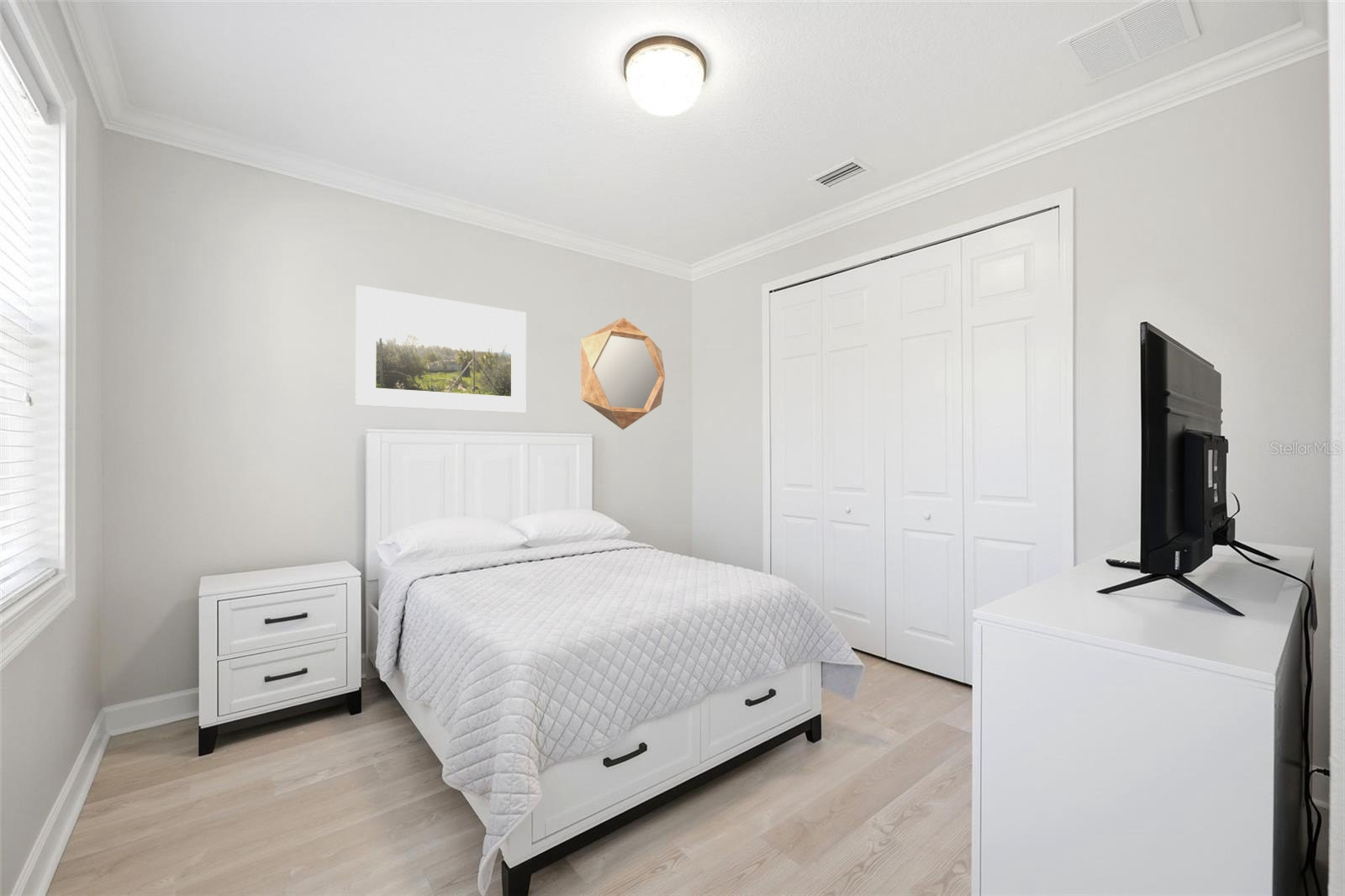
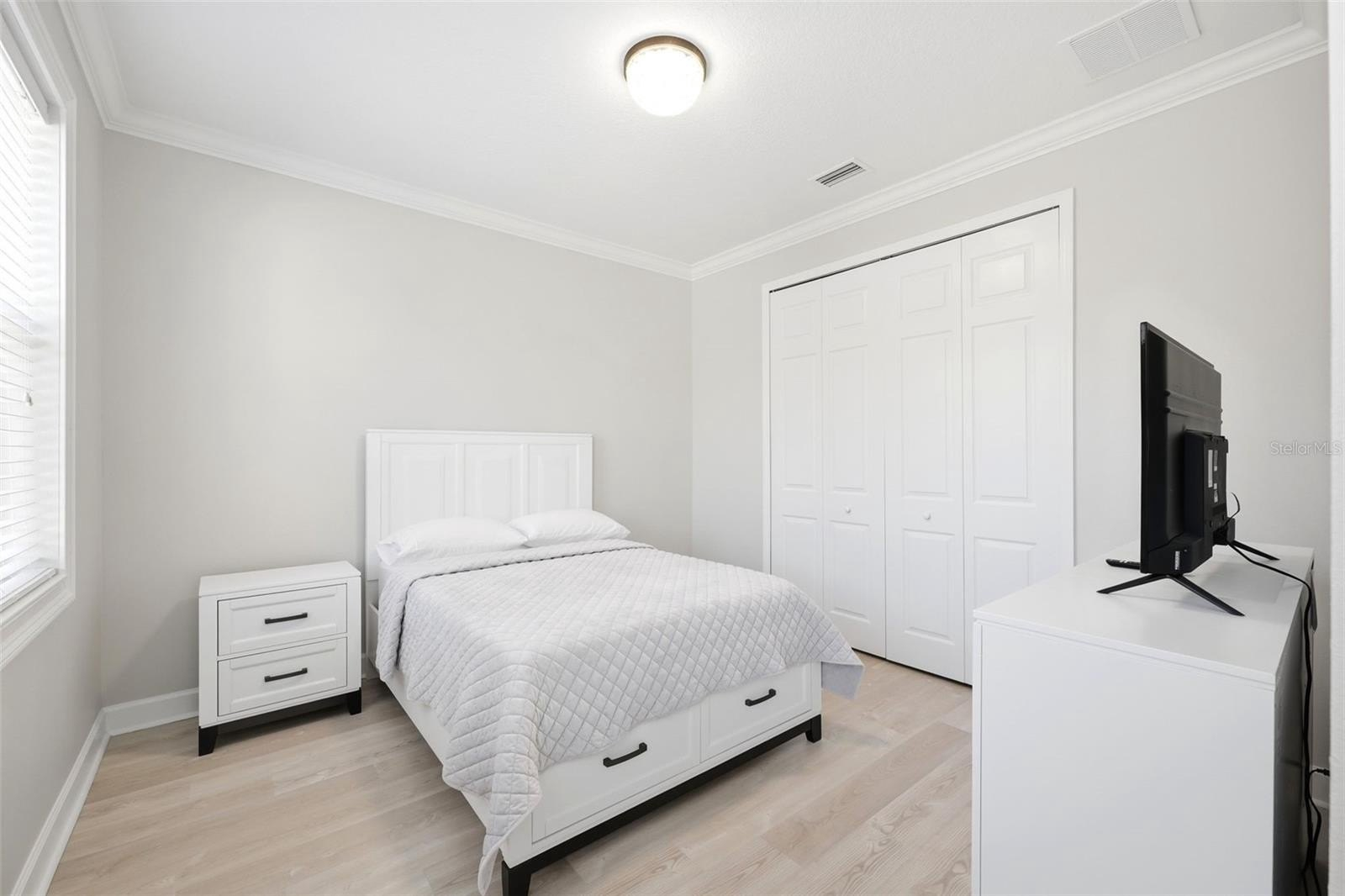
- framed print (448, 355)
- home mirror (626, 372)
